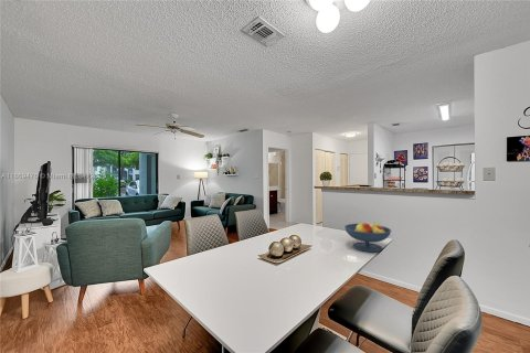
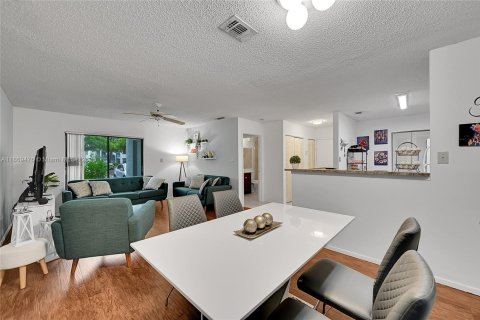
- fruit bowl (367, 234)
